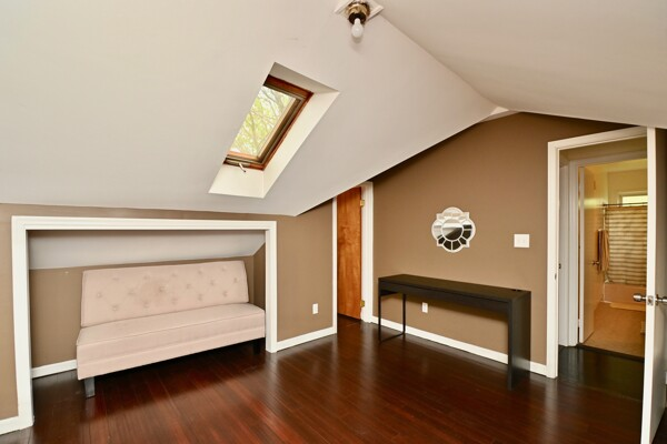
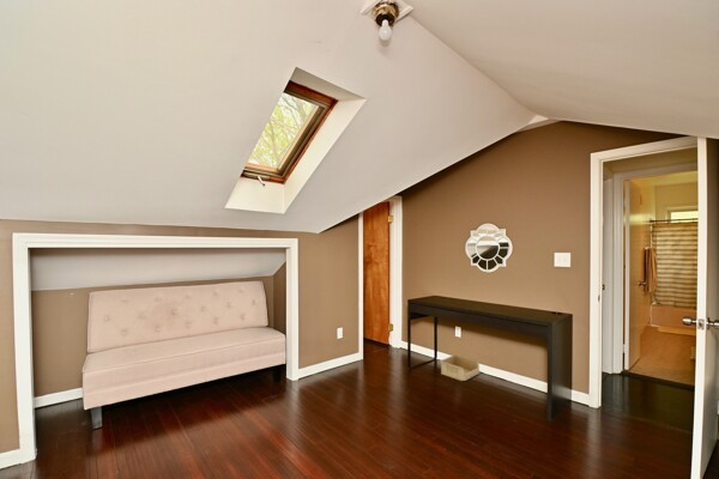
+ storage bin (459, 366)
